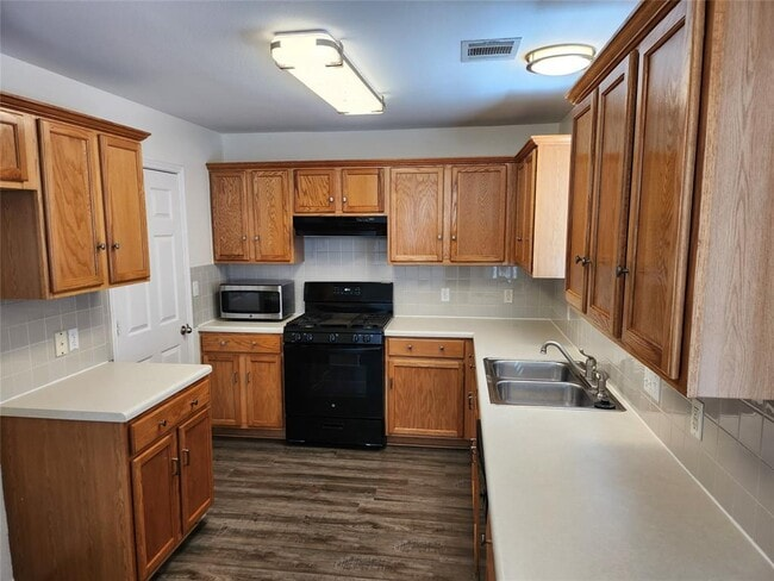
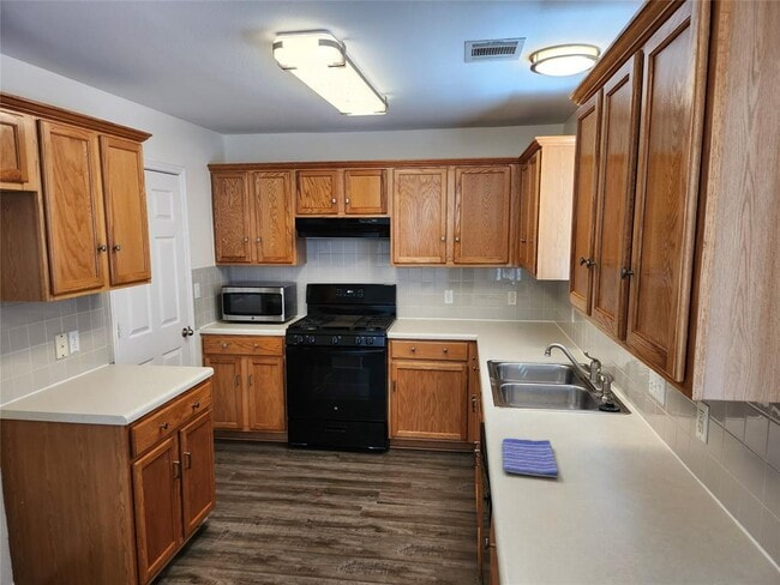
+ dish towel (528, 454)
